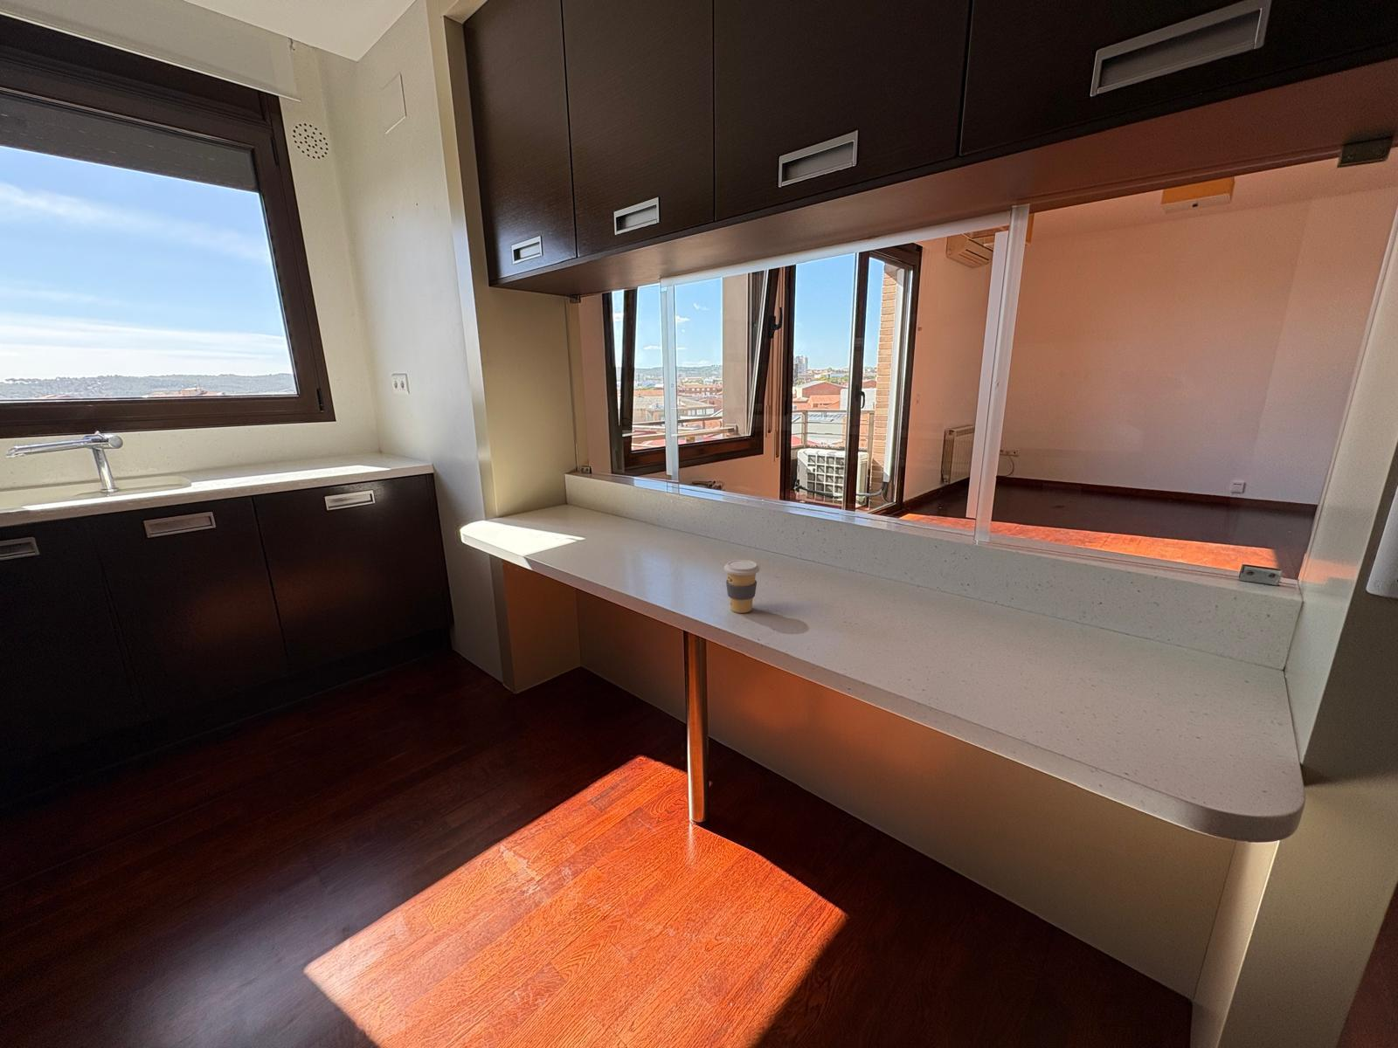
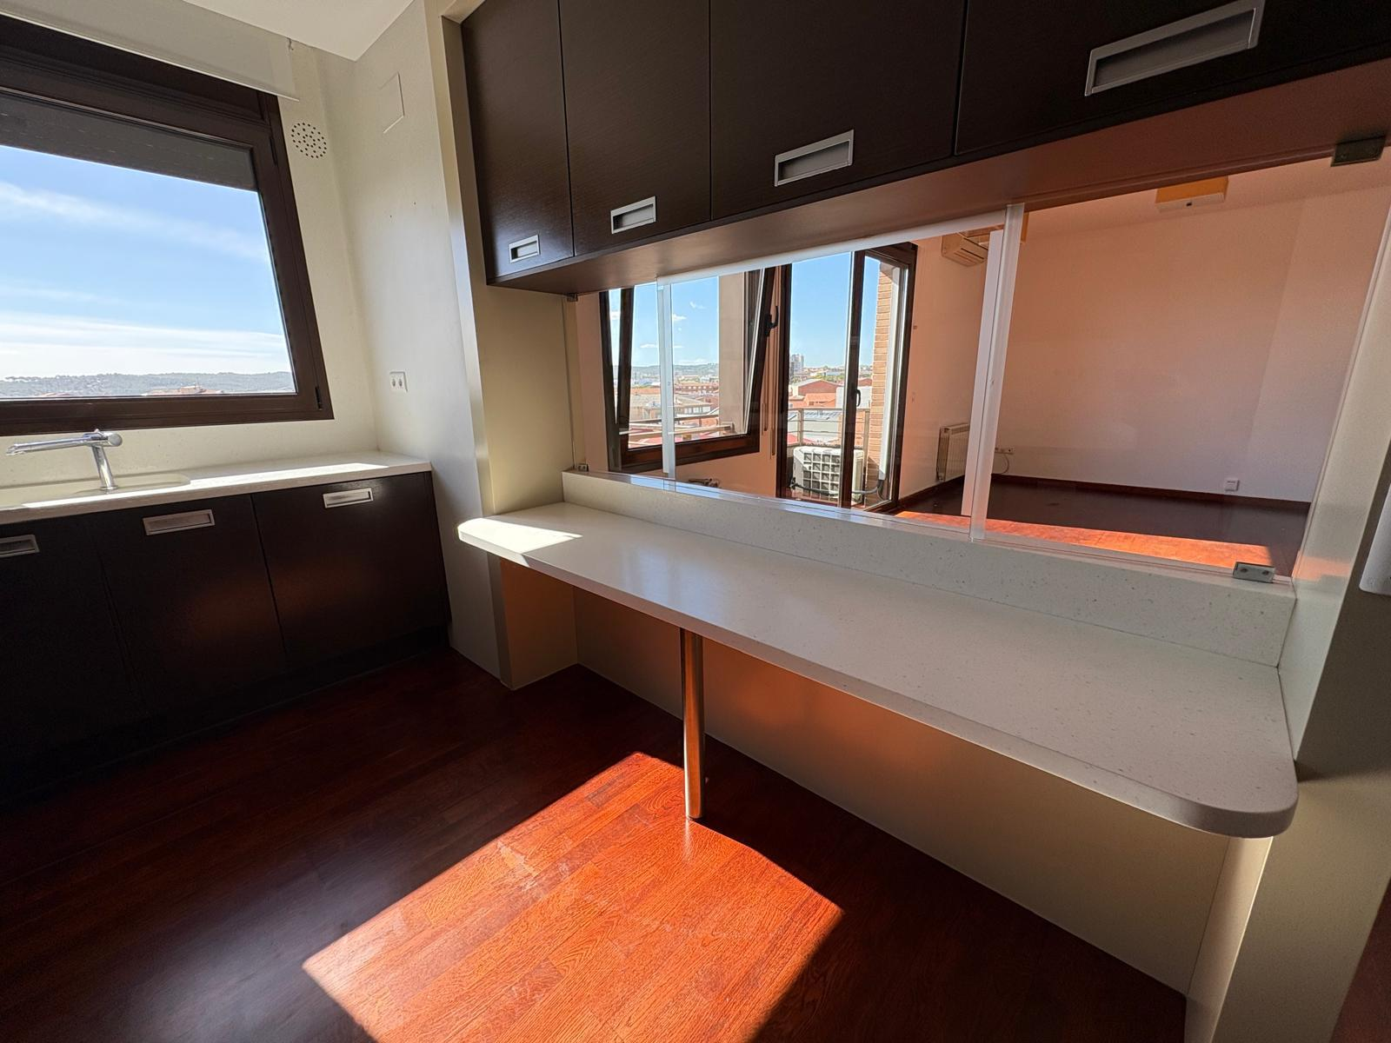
- coffee cup (741, 586)
